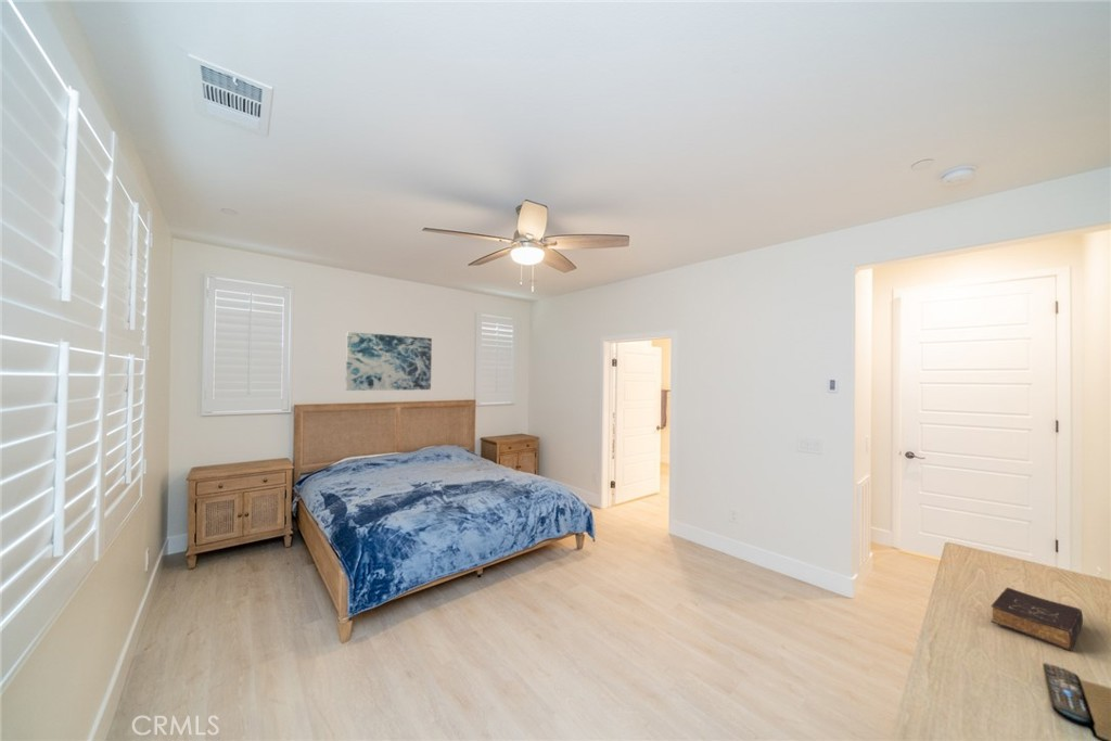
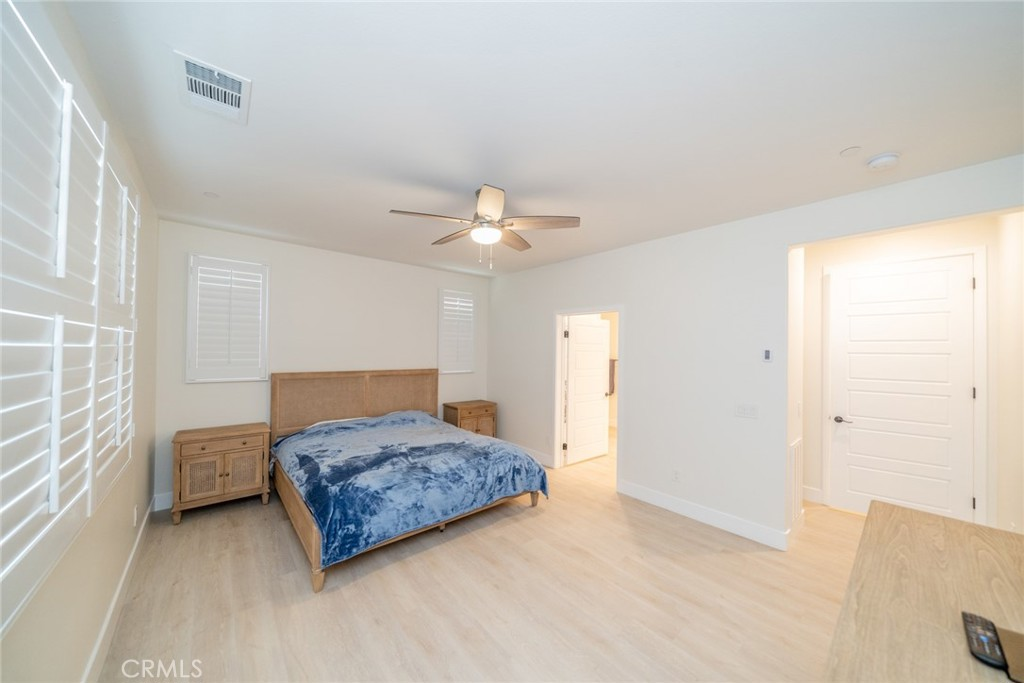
- book (1036, 615)
- wall art (391, 362)
